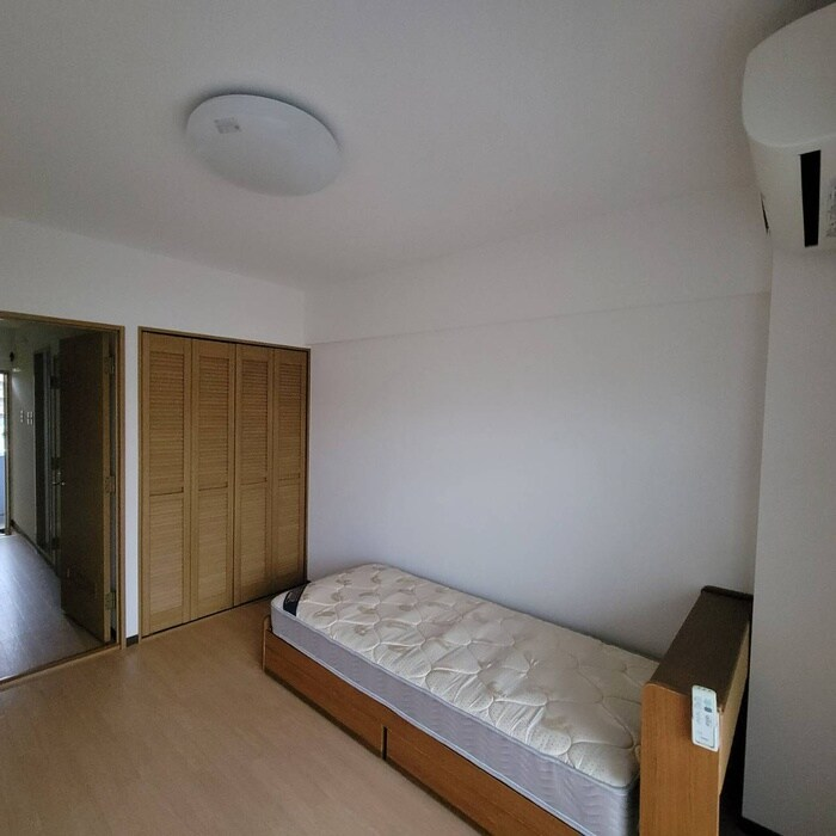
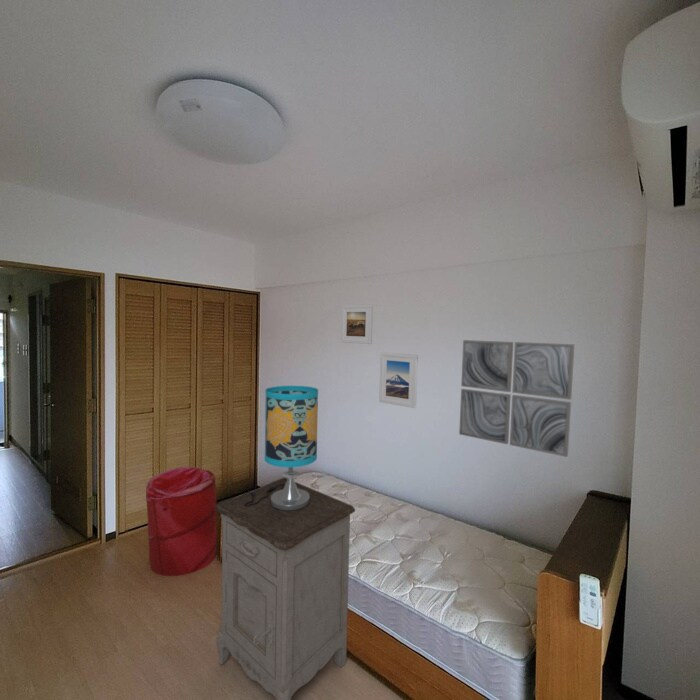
+ wall art (512, 392)
+ laundry hamper (182, 517)
+ nightstand (277, 588)
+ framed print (397, 379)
+ table lamp (280, 444)
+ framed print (356, 324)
